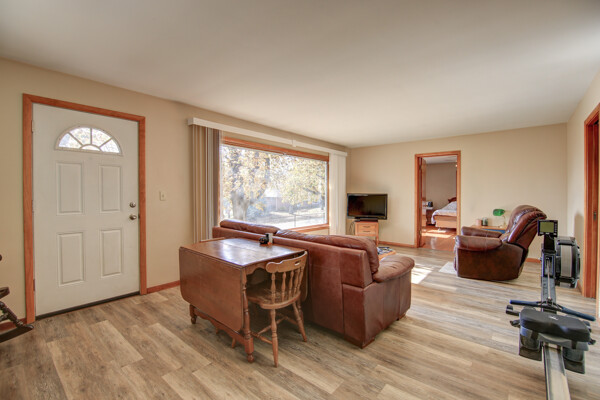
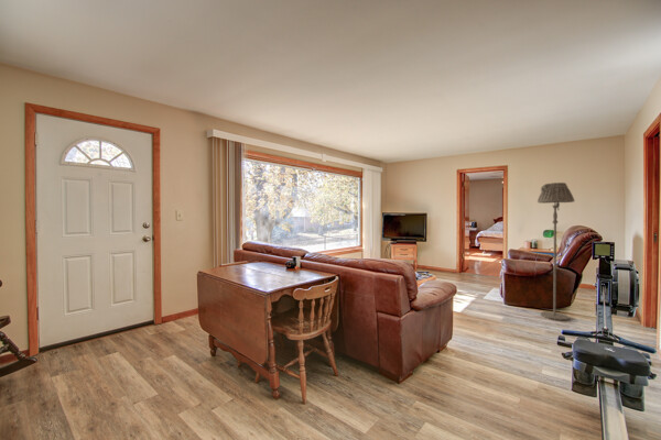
+ floor lamp (554, 250)
